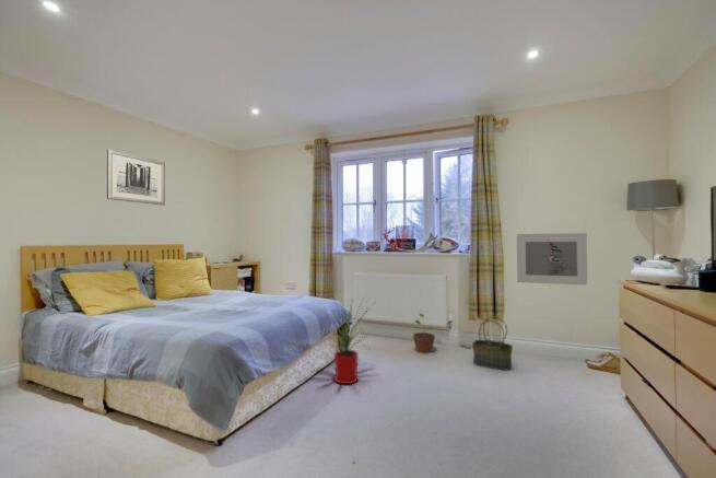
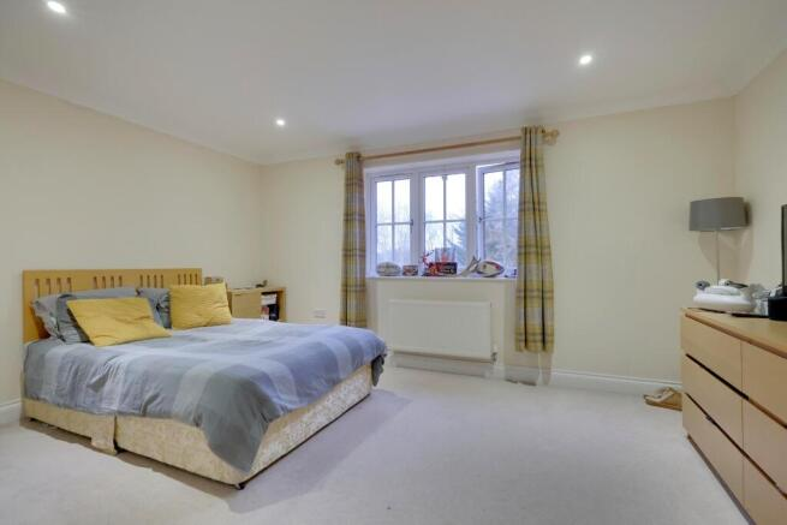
- potted plant (423, 333)
- basket (492, 341)
- wall art (138, 178)
- house plant (344, 336)
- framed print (550, 258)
